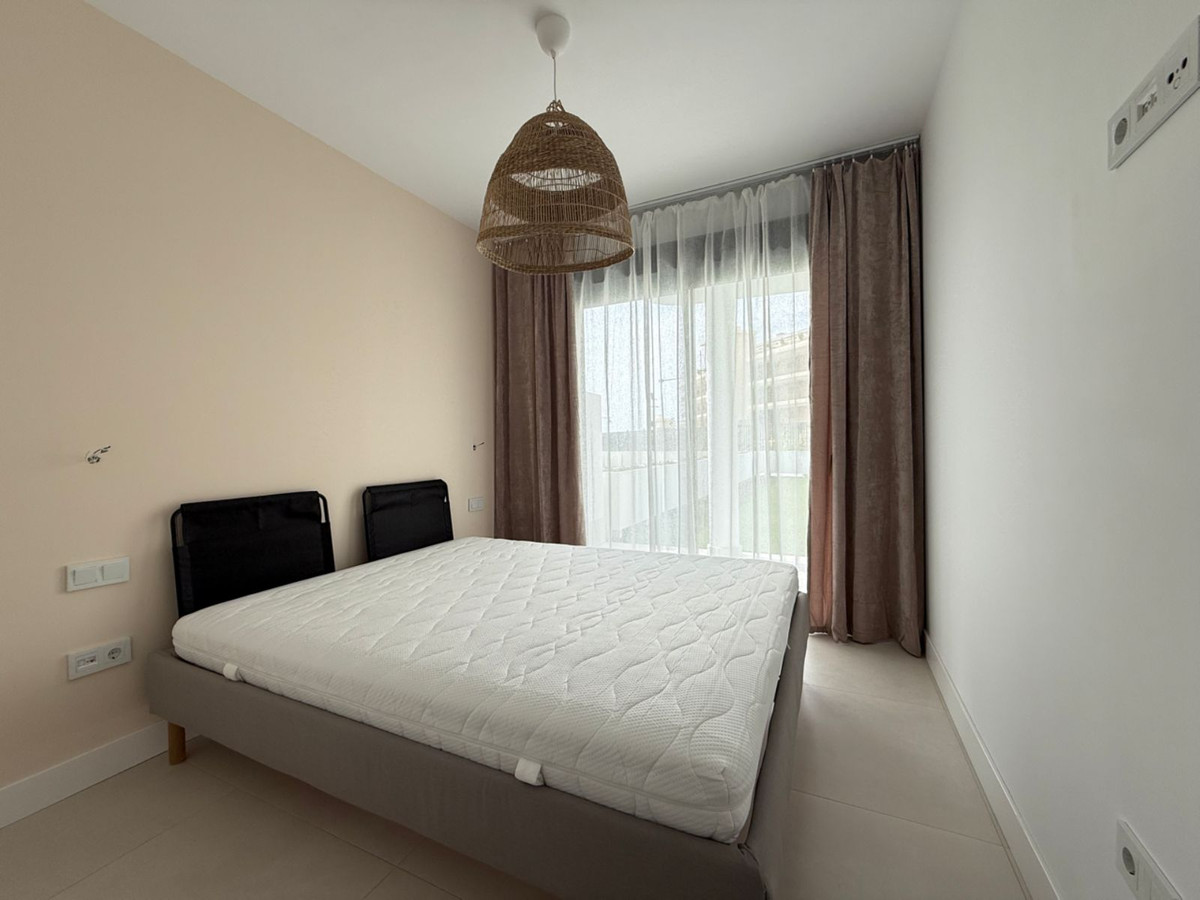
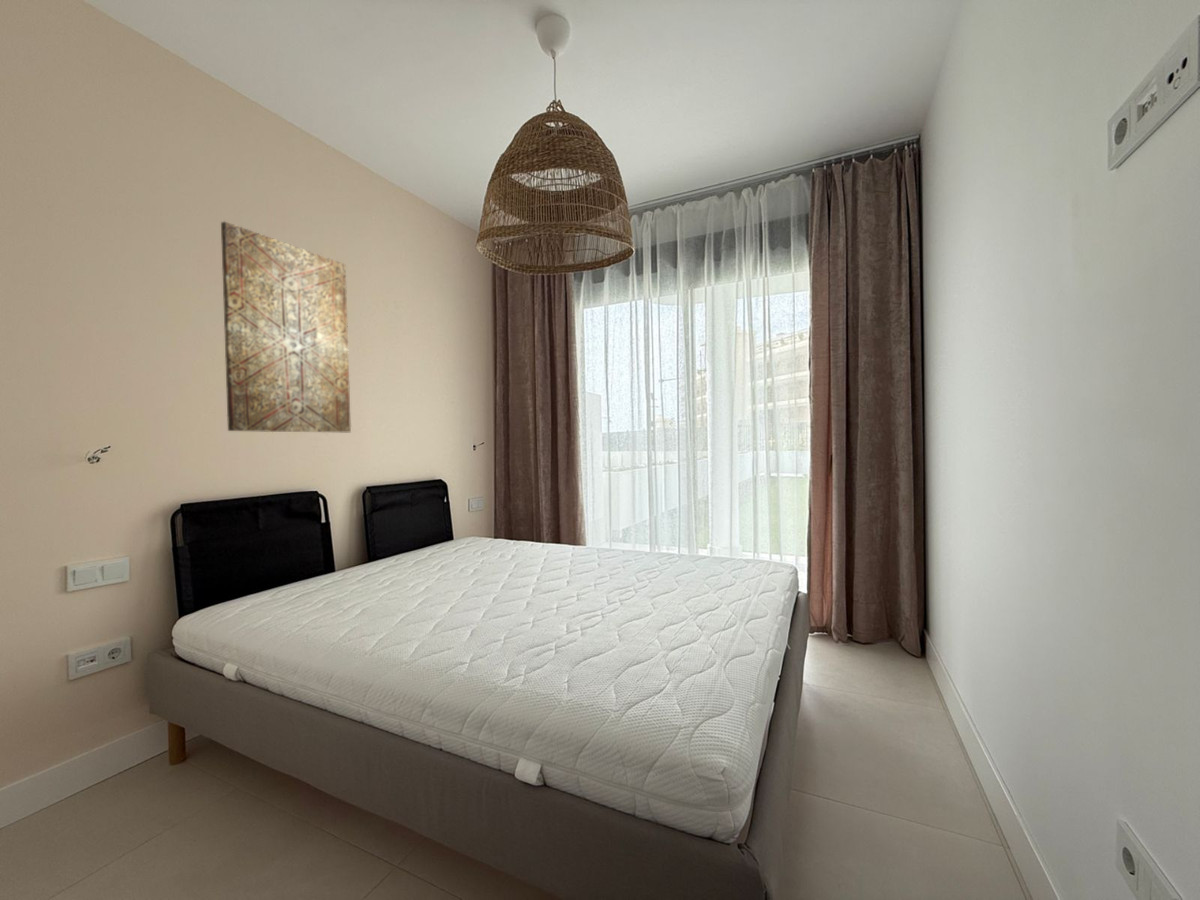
+ wall art (292, 339)
